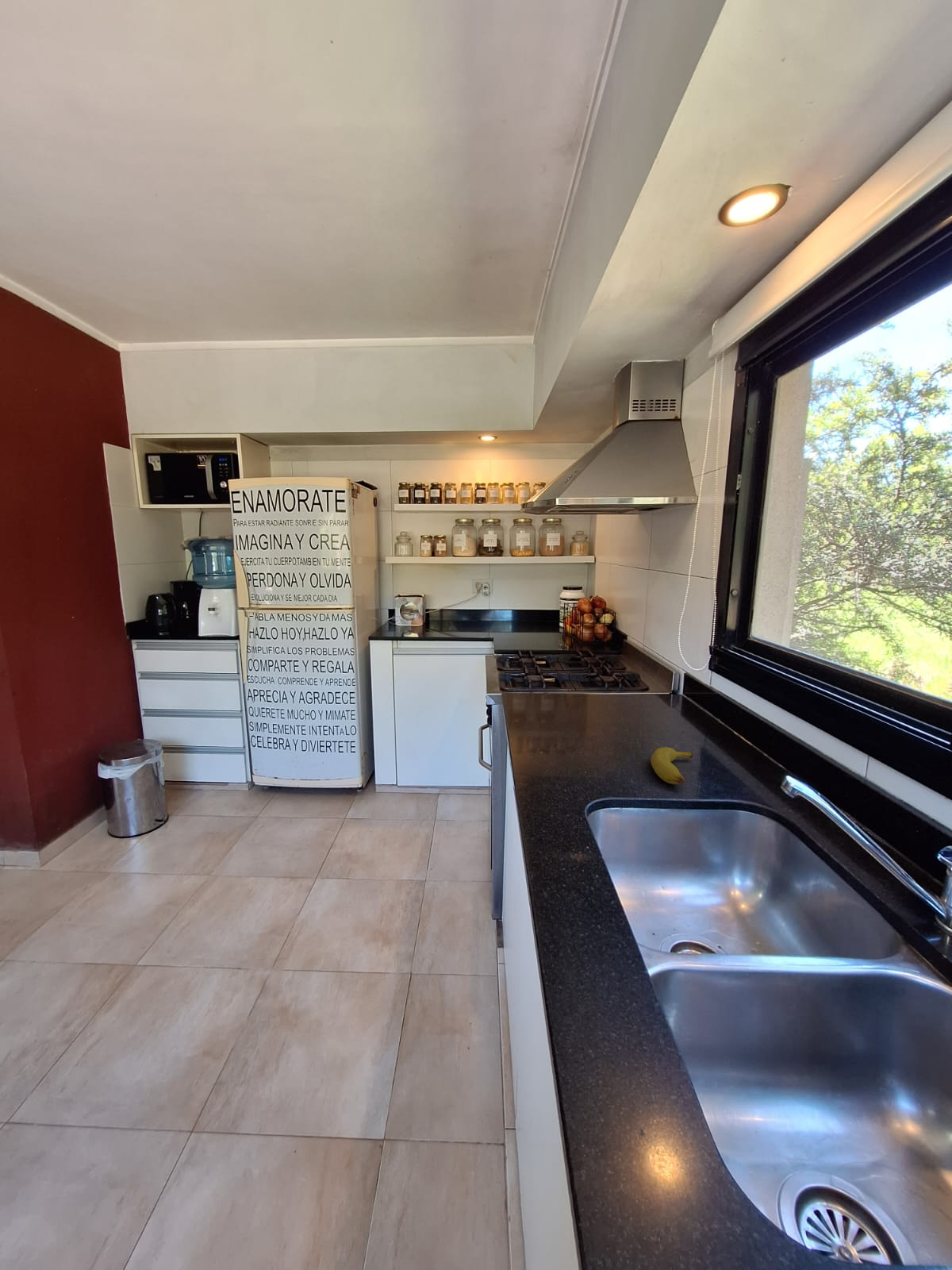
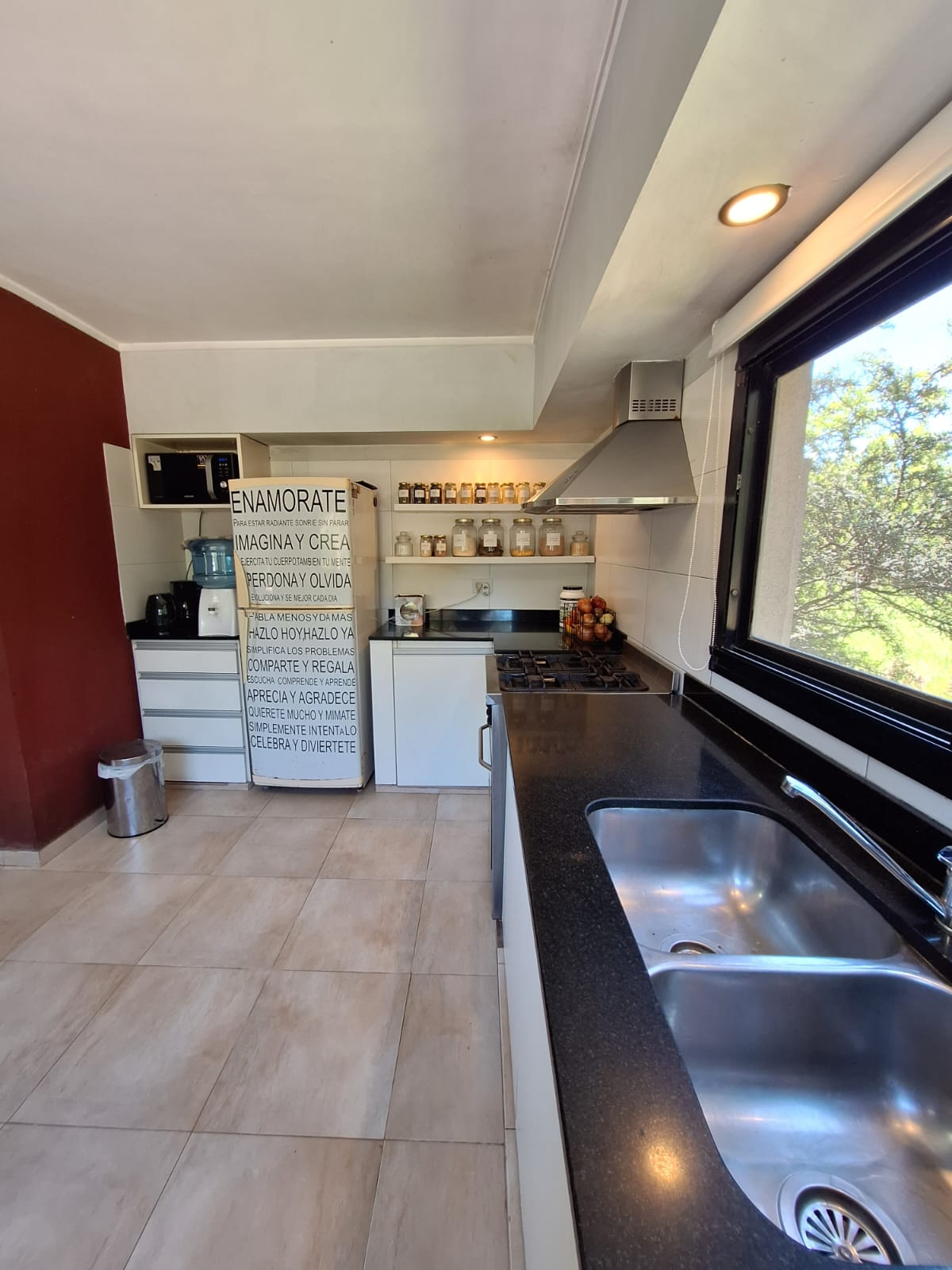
- banana (674, 766)
